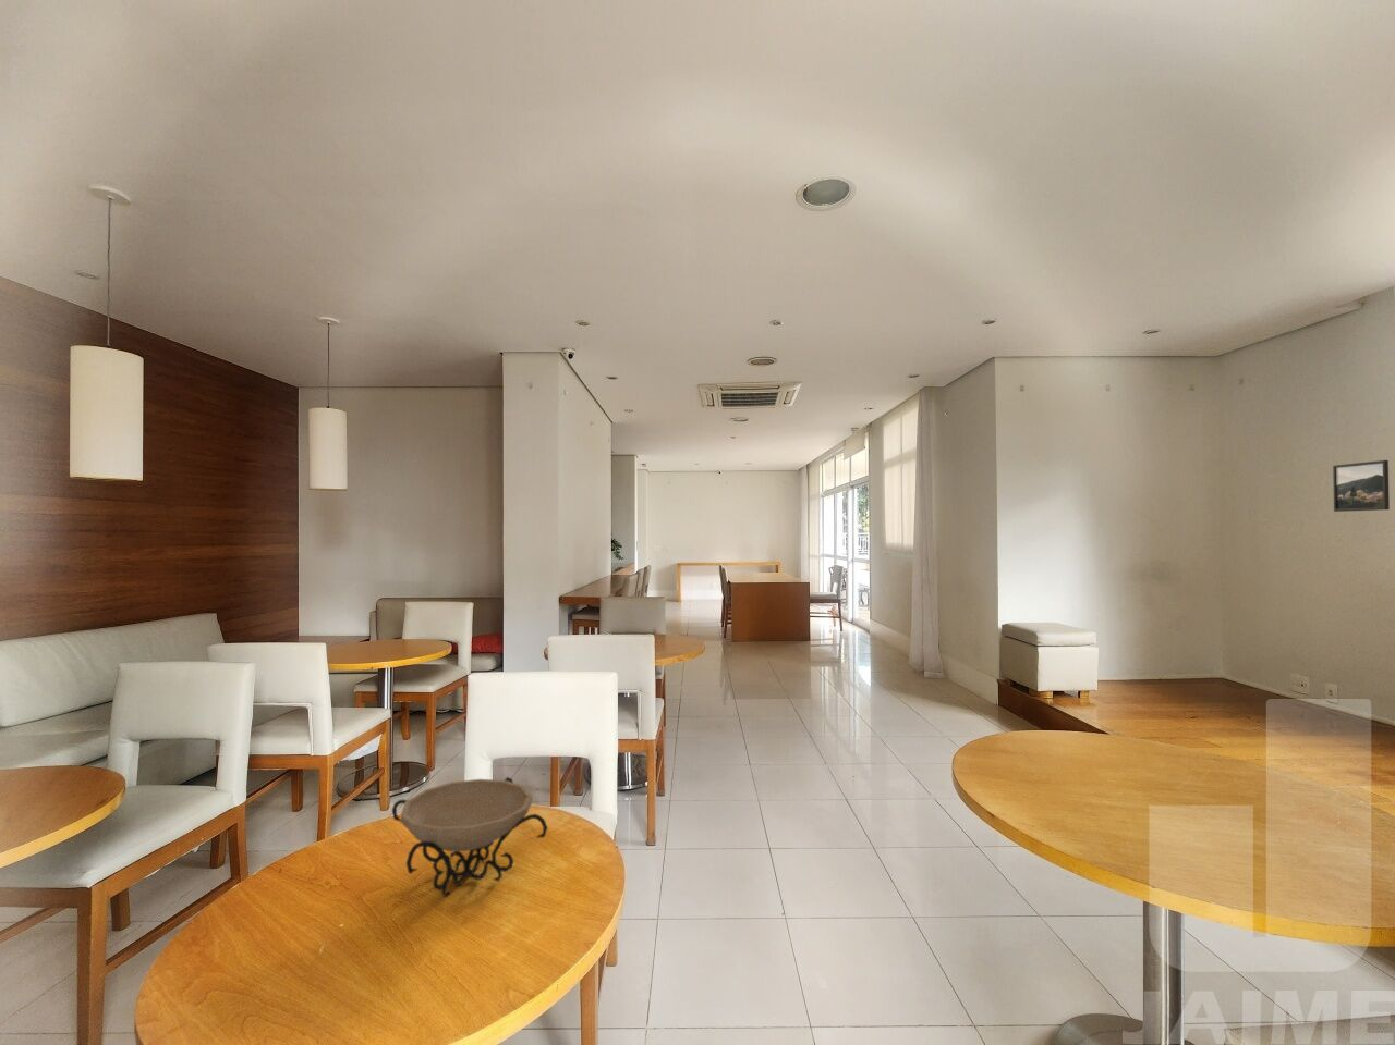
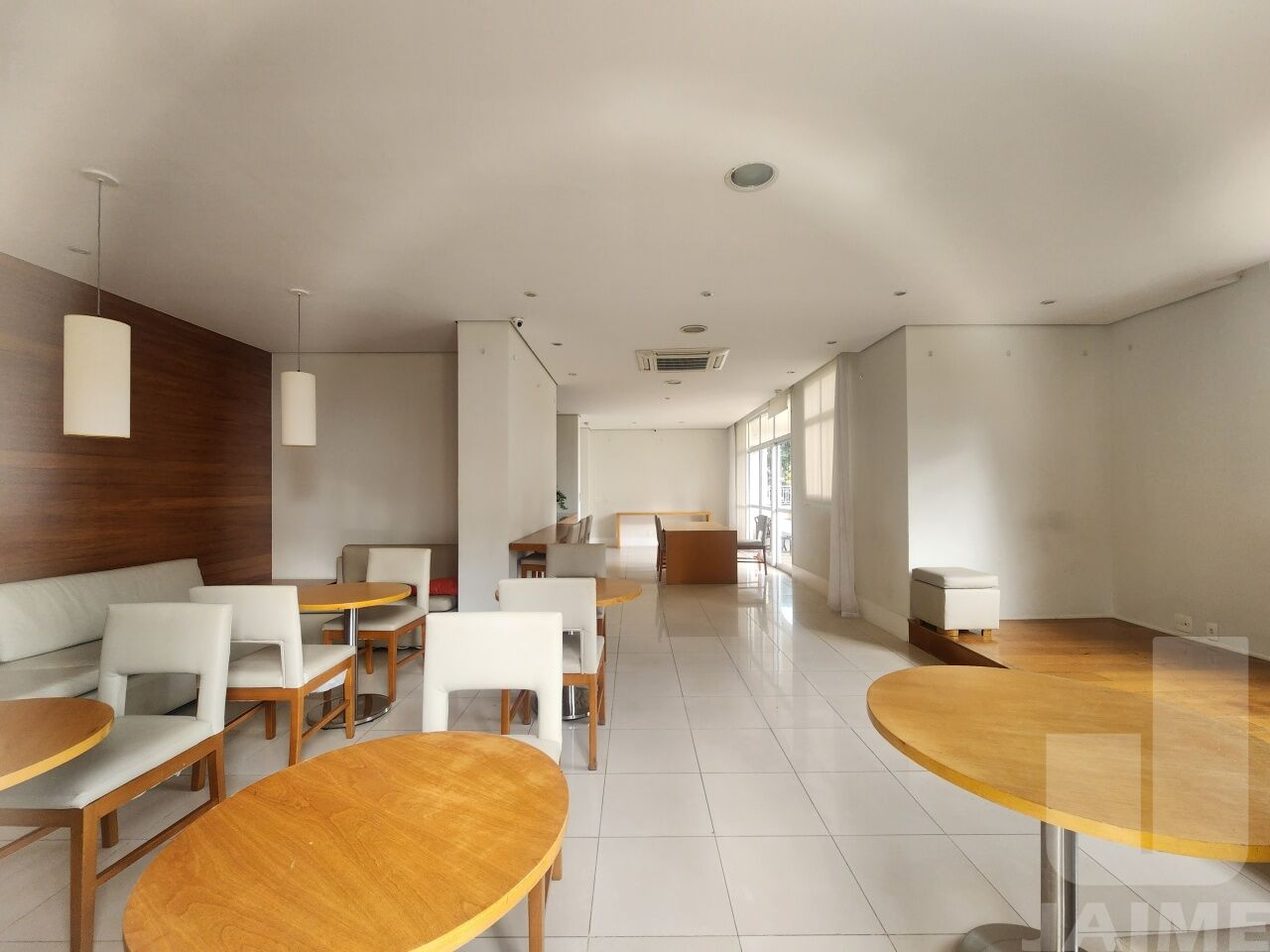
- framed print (1359, 486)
- decorative bowl (467, 840)
